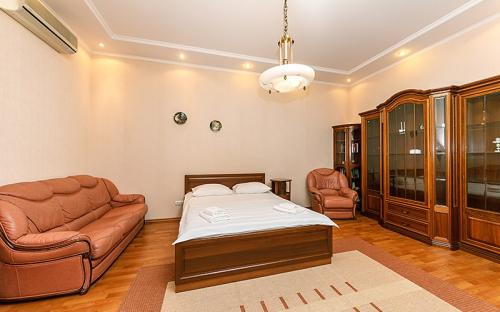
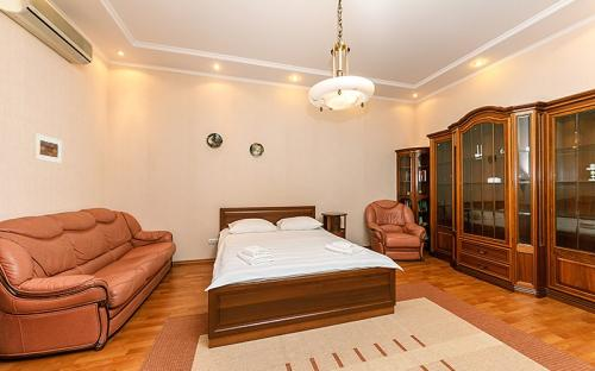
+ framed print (48, 149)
